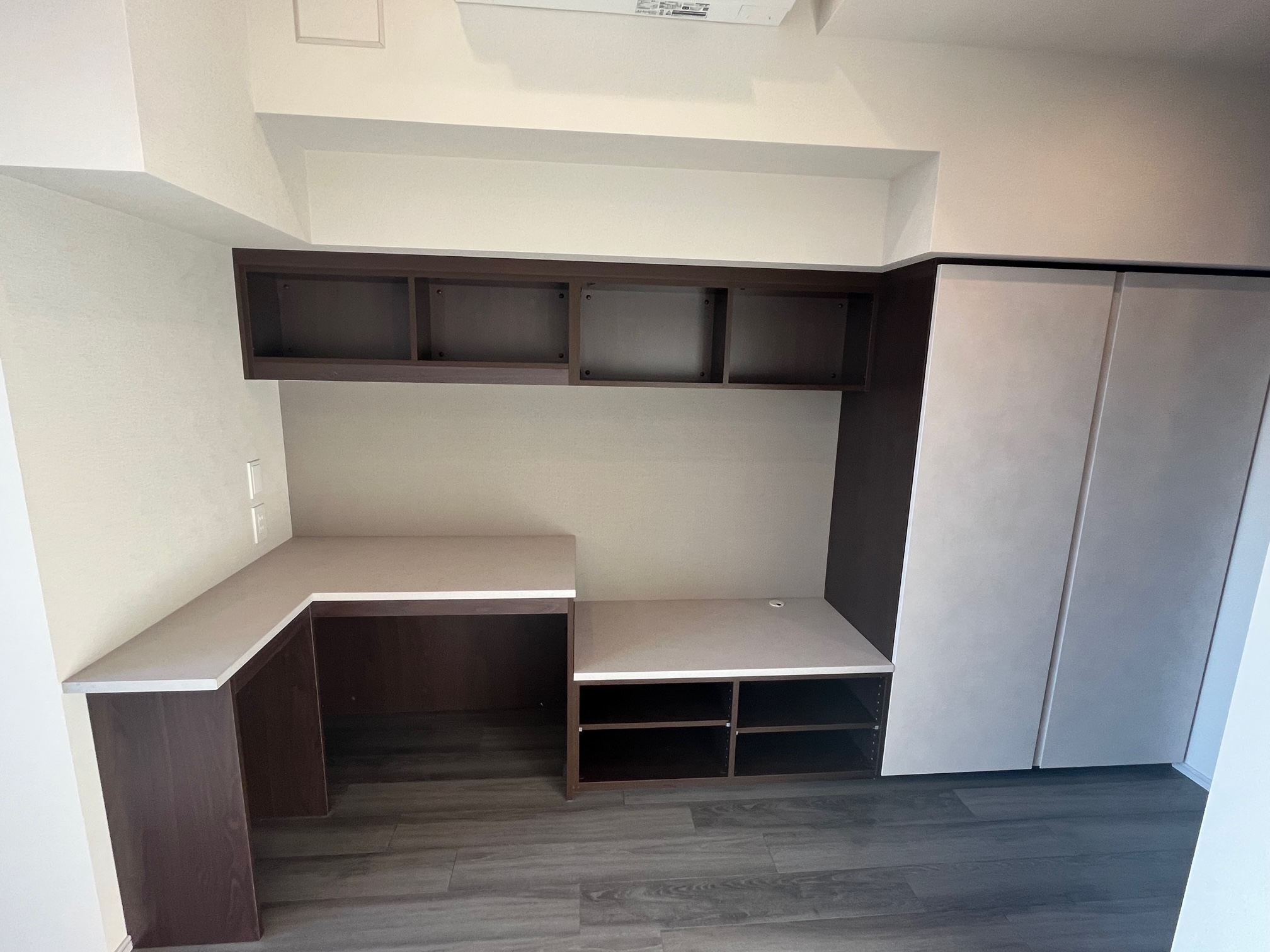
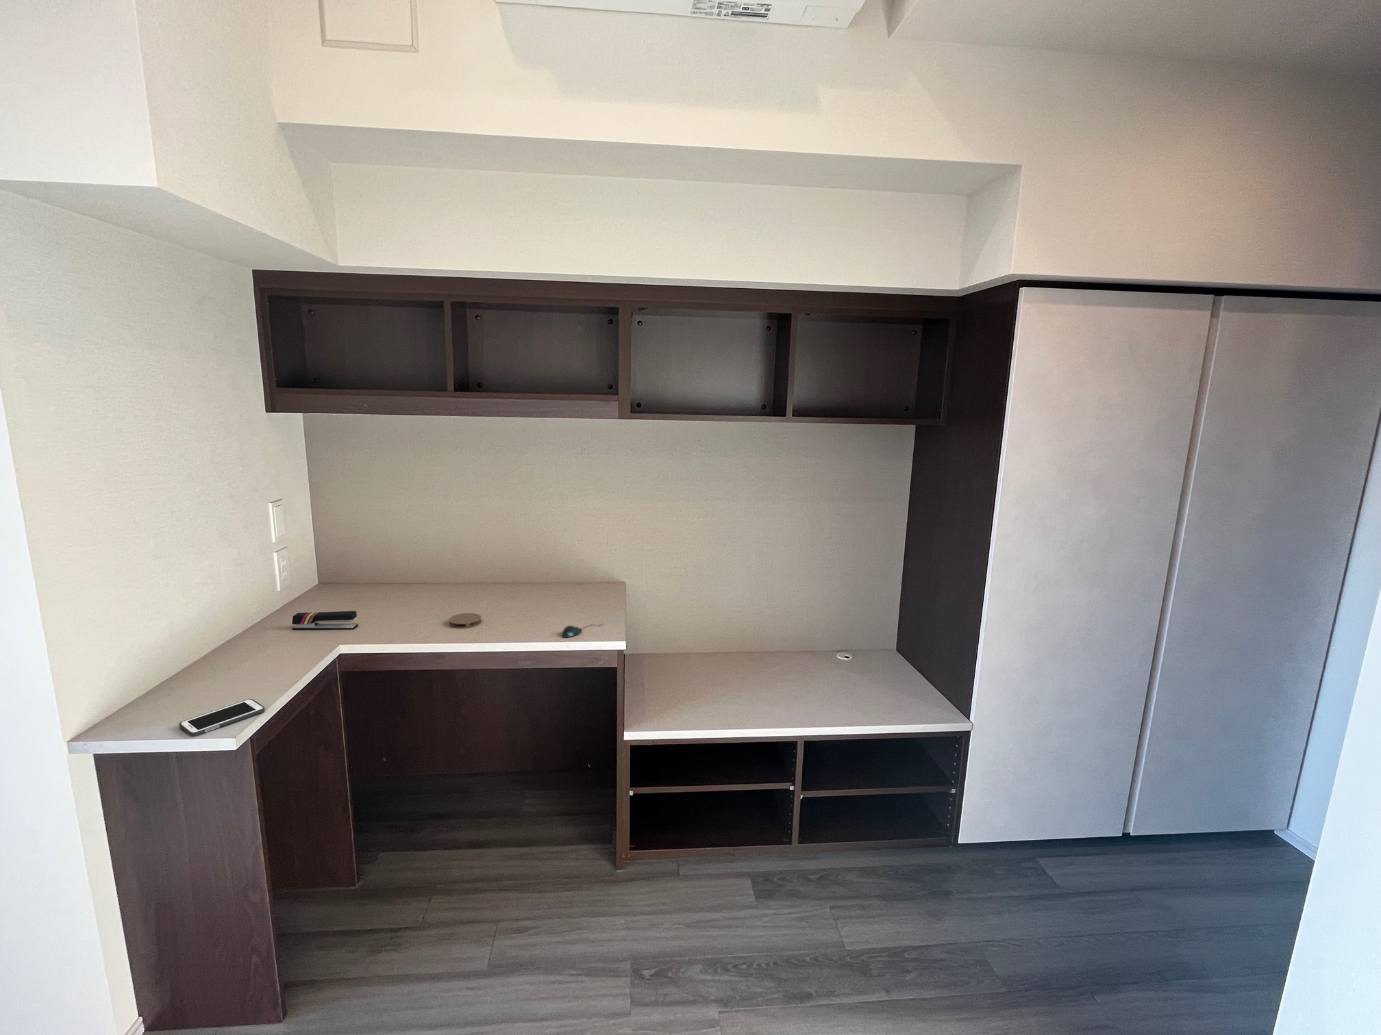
+ cell phone (223, 716)
+ mouse (583, 627)
+ stapler (325, 620)
+ coaster (465, 620)
